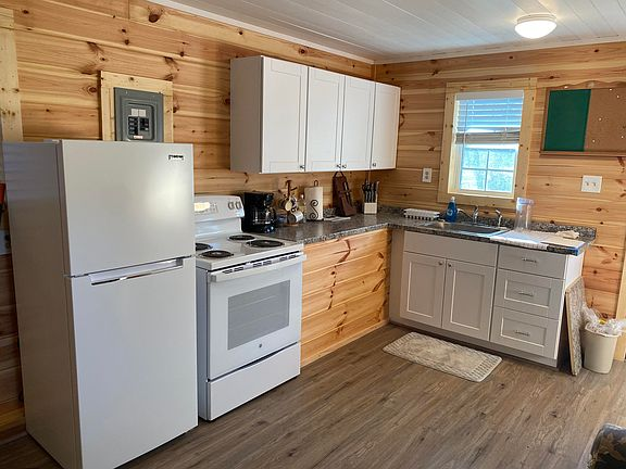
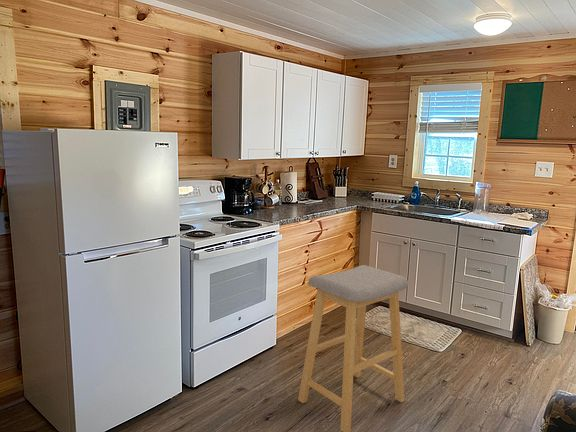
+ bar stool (355, 339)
